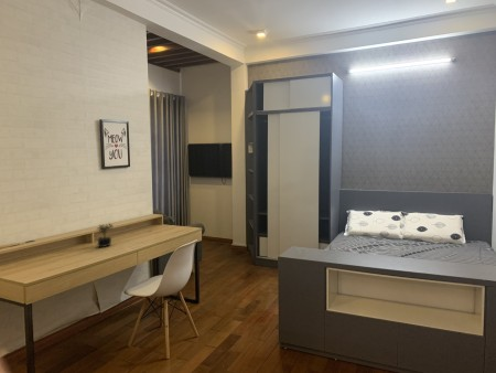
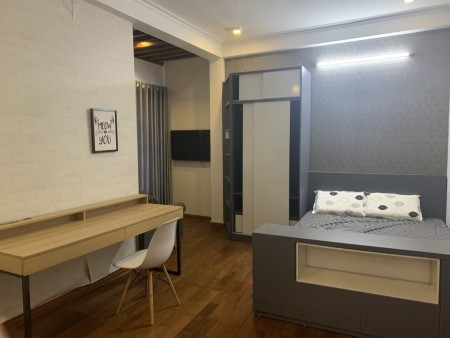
- succulent plant (104, 234)
